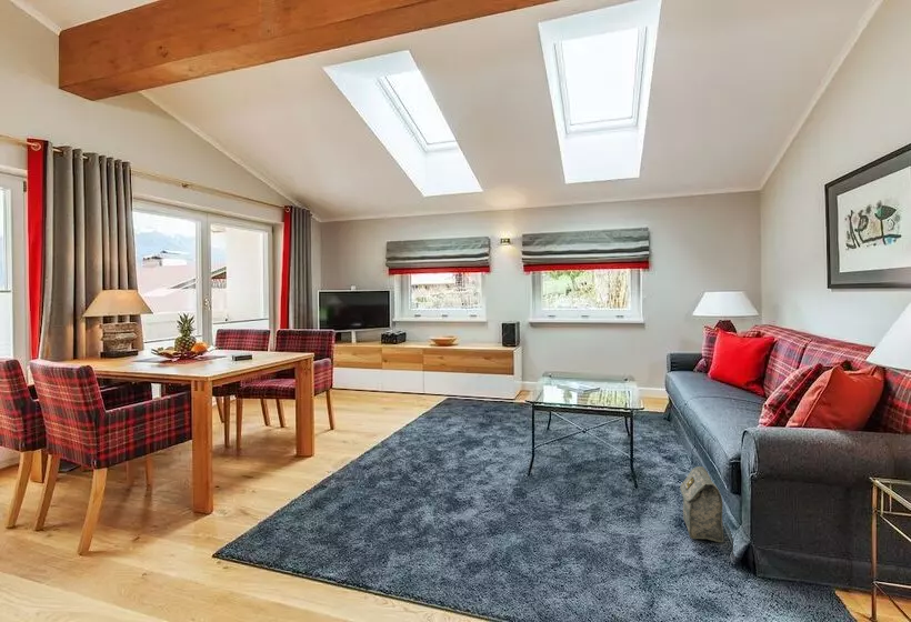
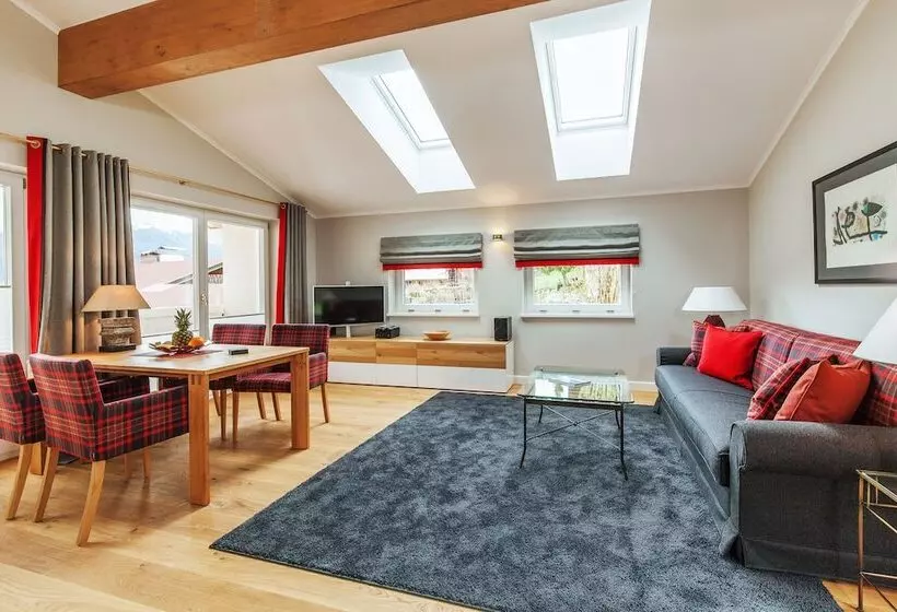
- bag (701, 500)
